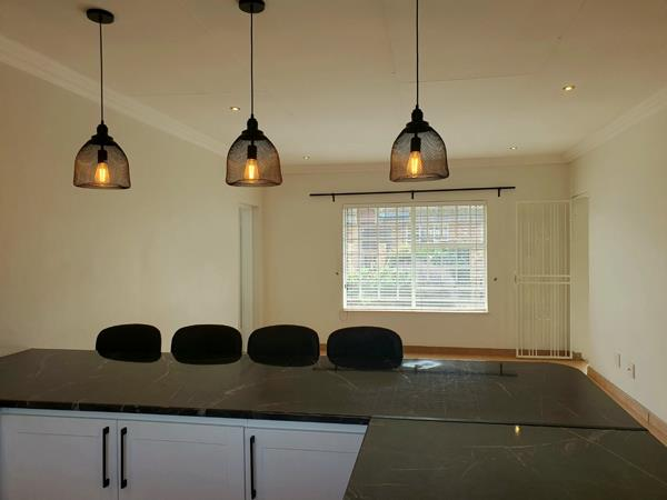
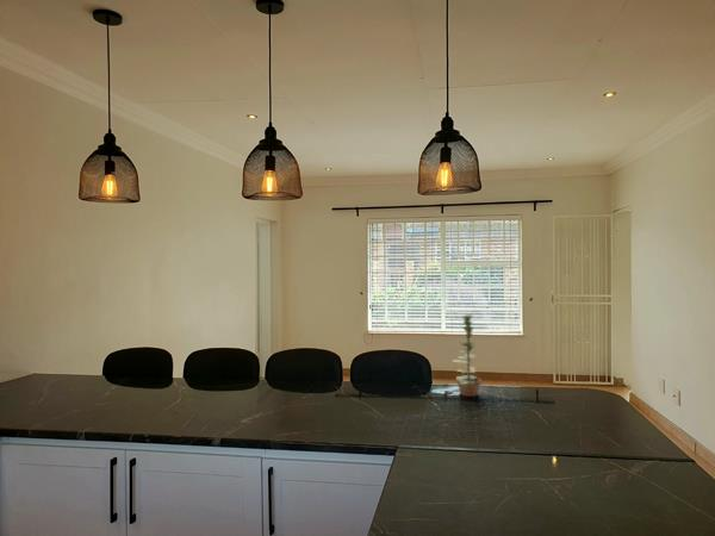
+ plant (467, 355)
